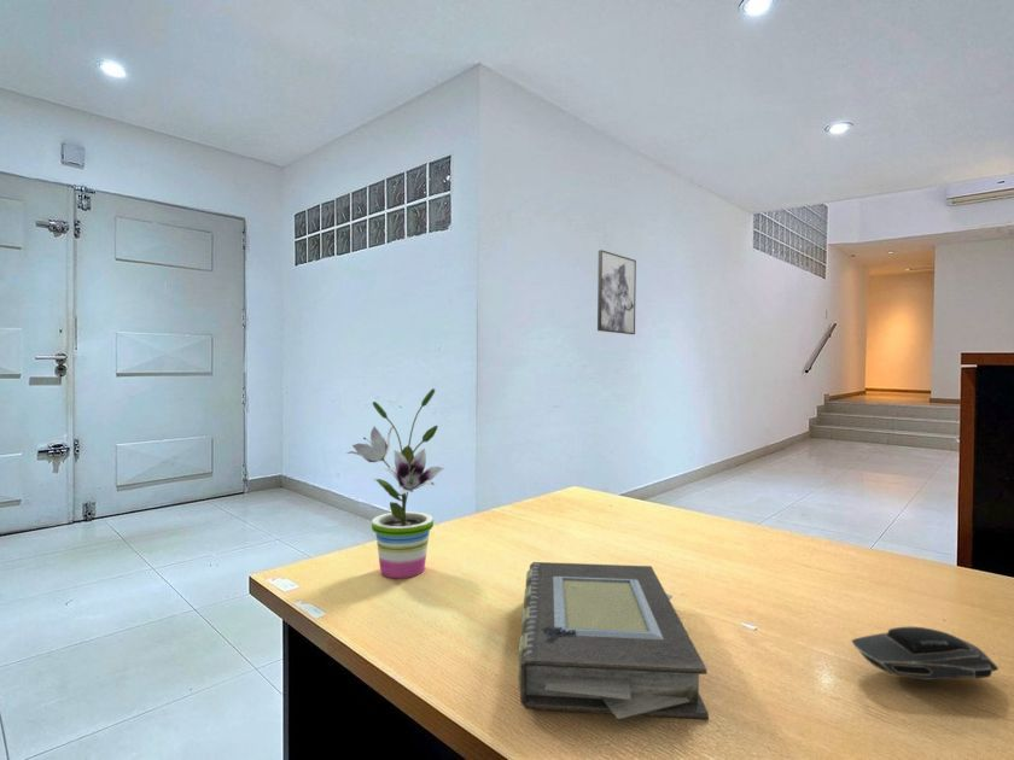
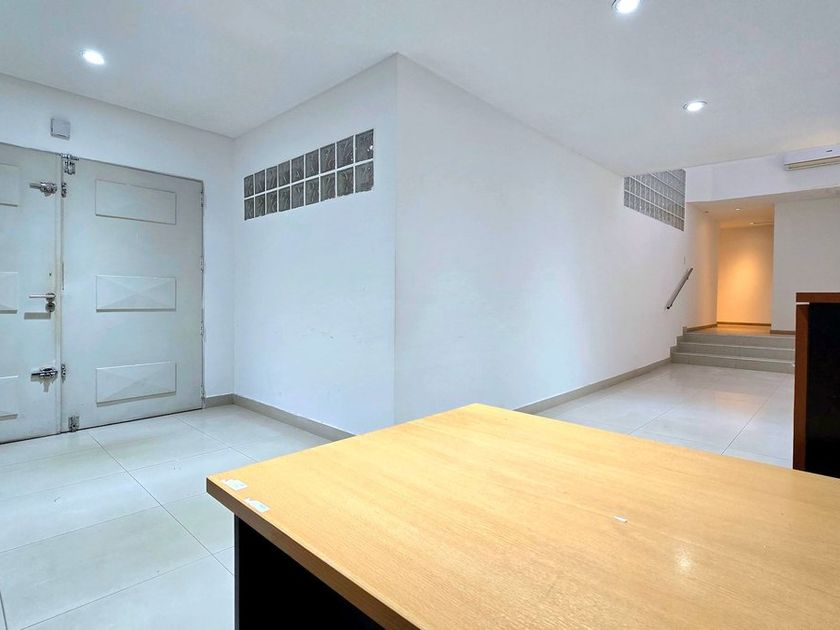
- book (607, 624)
- wall art (617, 293)
- computer mouse (921, 653)
- potted plant (396, 479)
